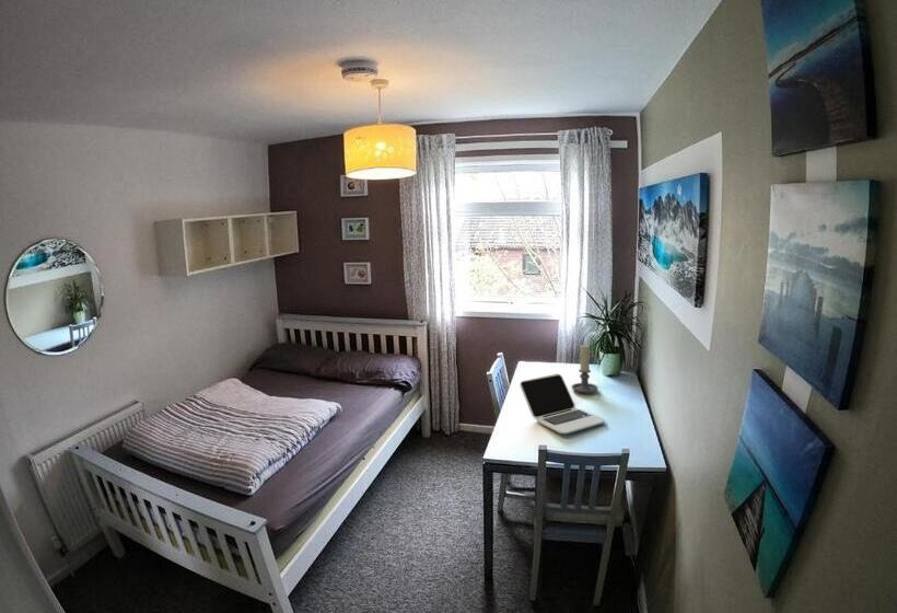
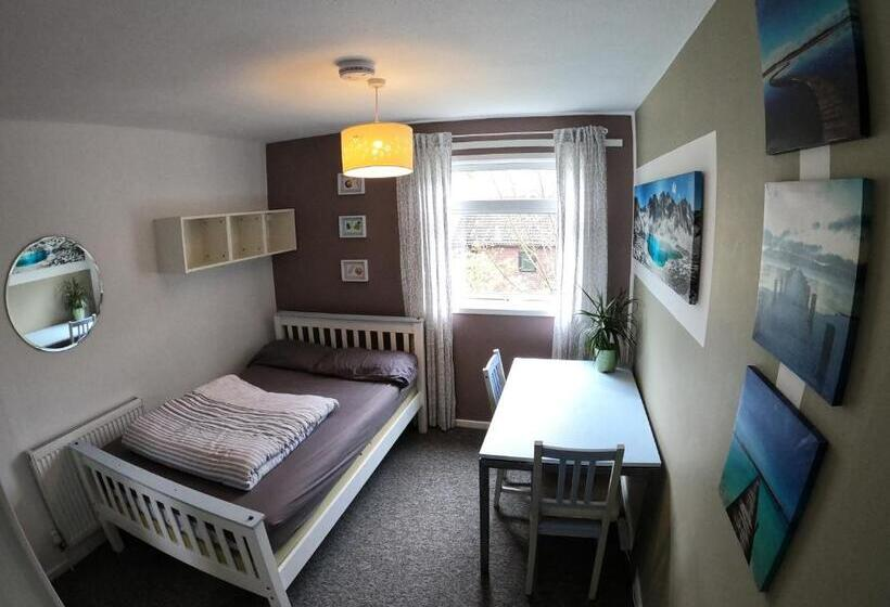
- laptop (561, 401)
- candle holder (584, 367)
